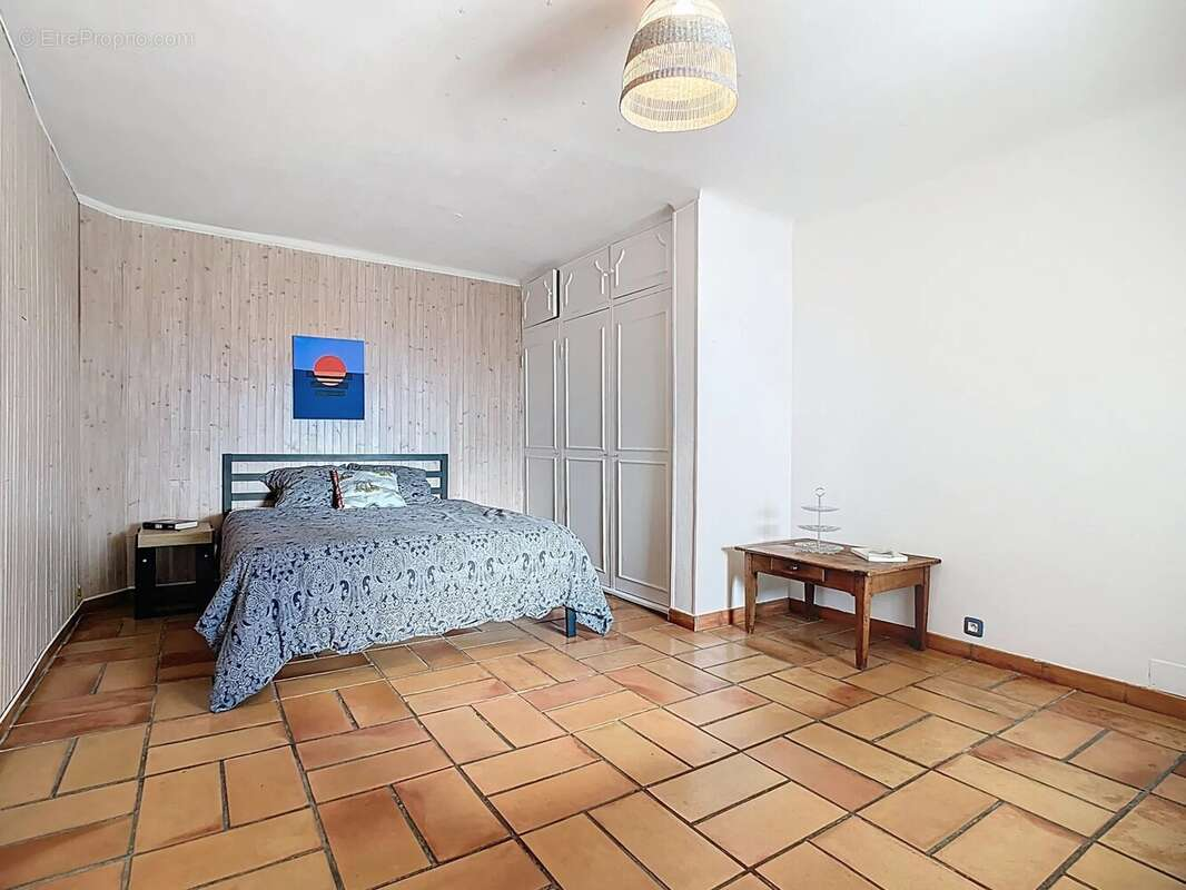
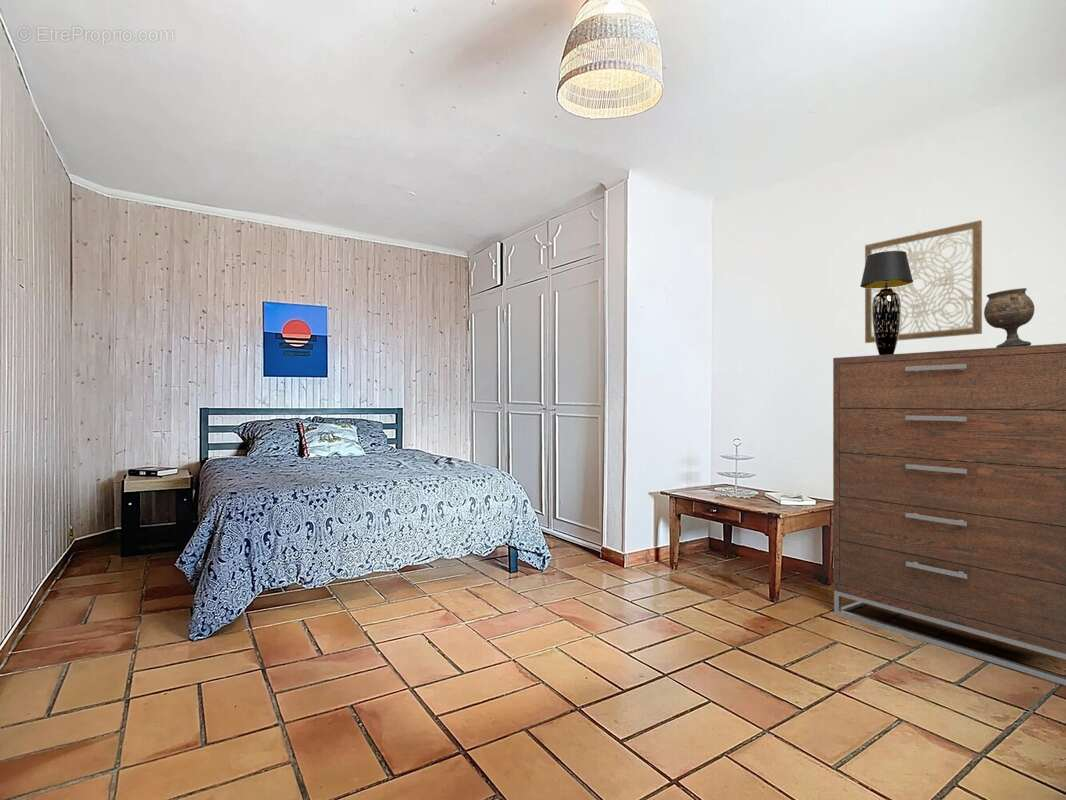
+ goblet (1008, 318)
+ dresser (960, 494)
+ wall art (920, 289)
+ table lamp (886, 305)
